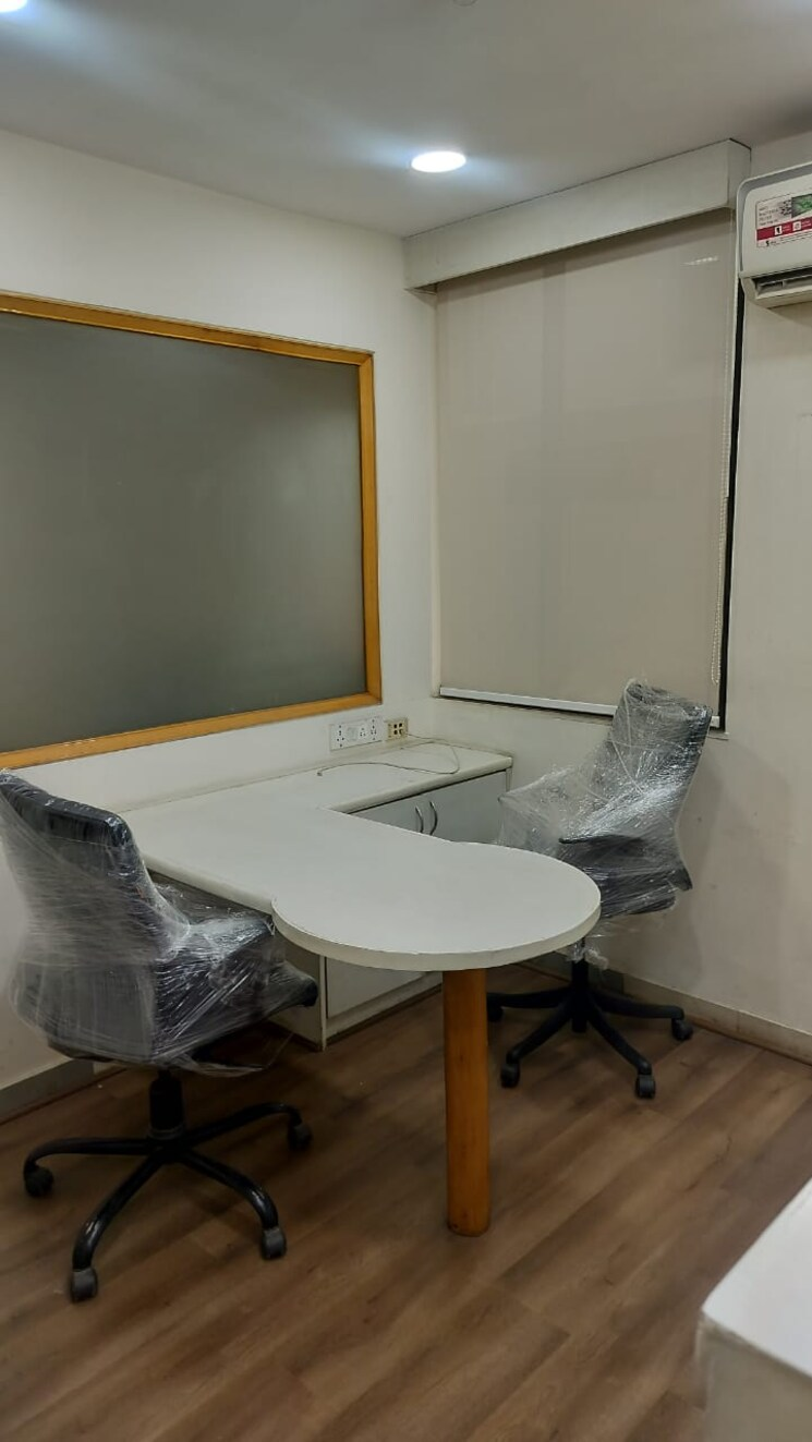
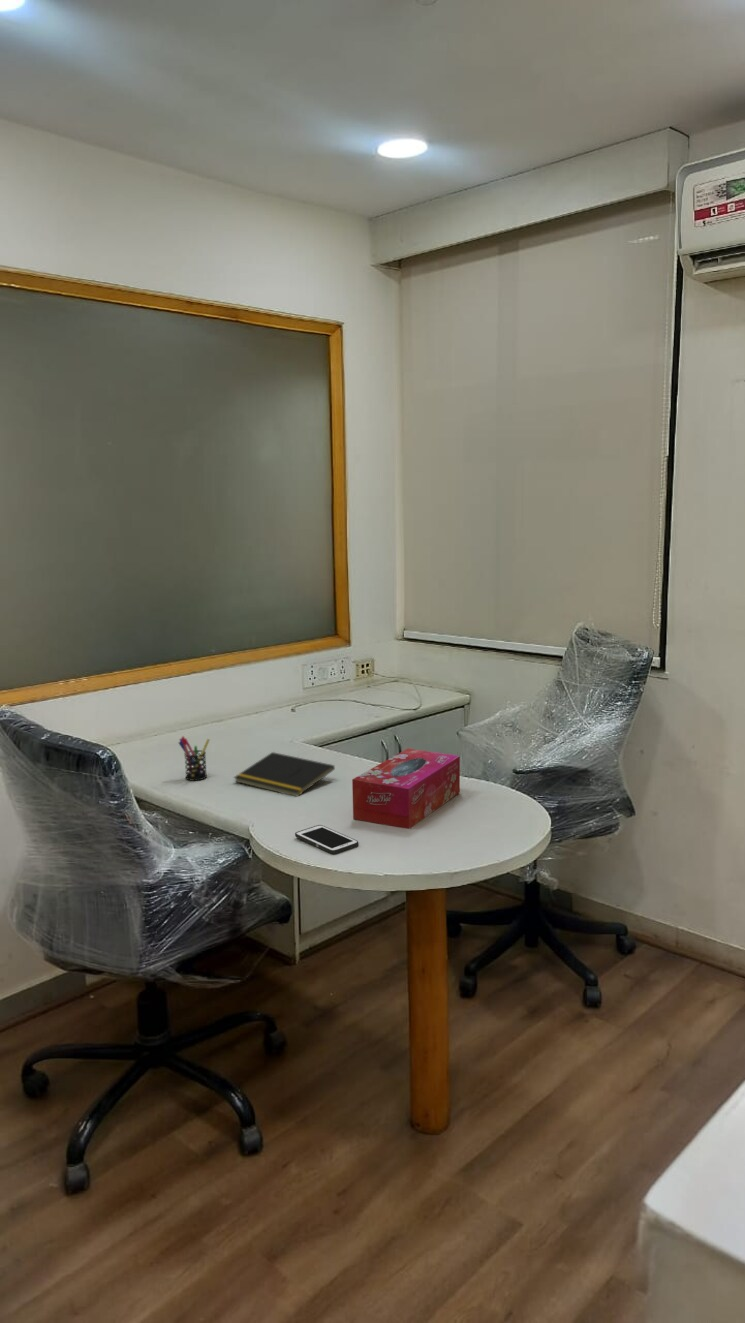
+ cell phone (326, 839)
+ pen holder (194, 757)
+ tissue box (408, 786)
+ notepad (284, 773)
